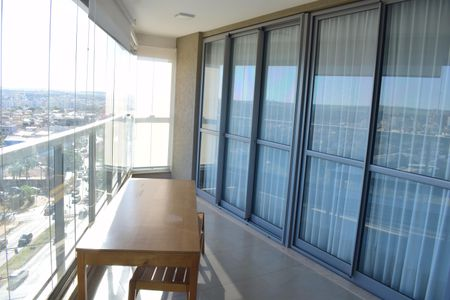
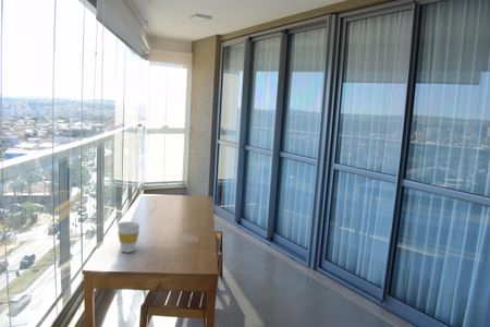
+ cup (127, 237)
